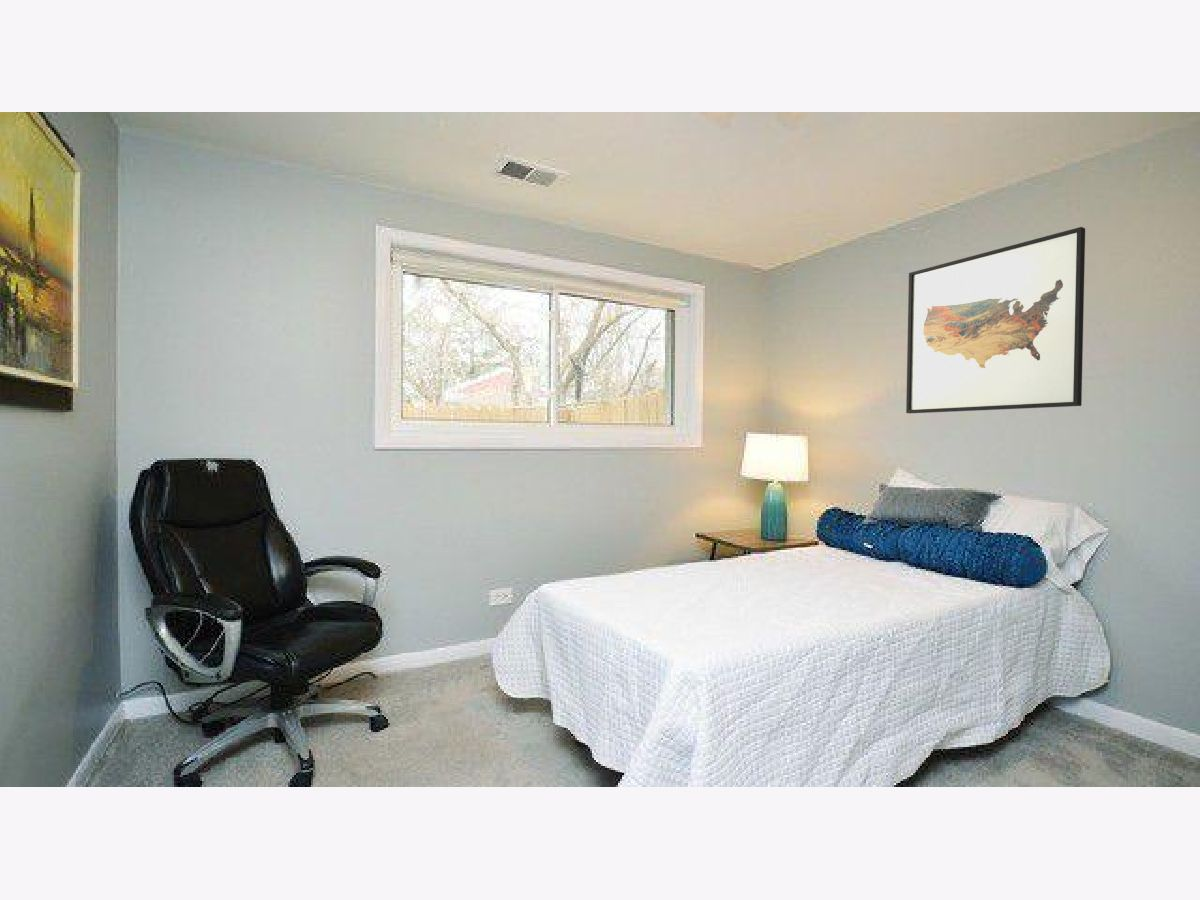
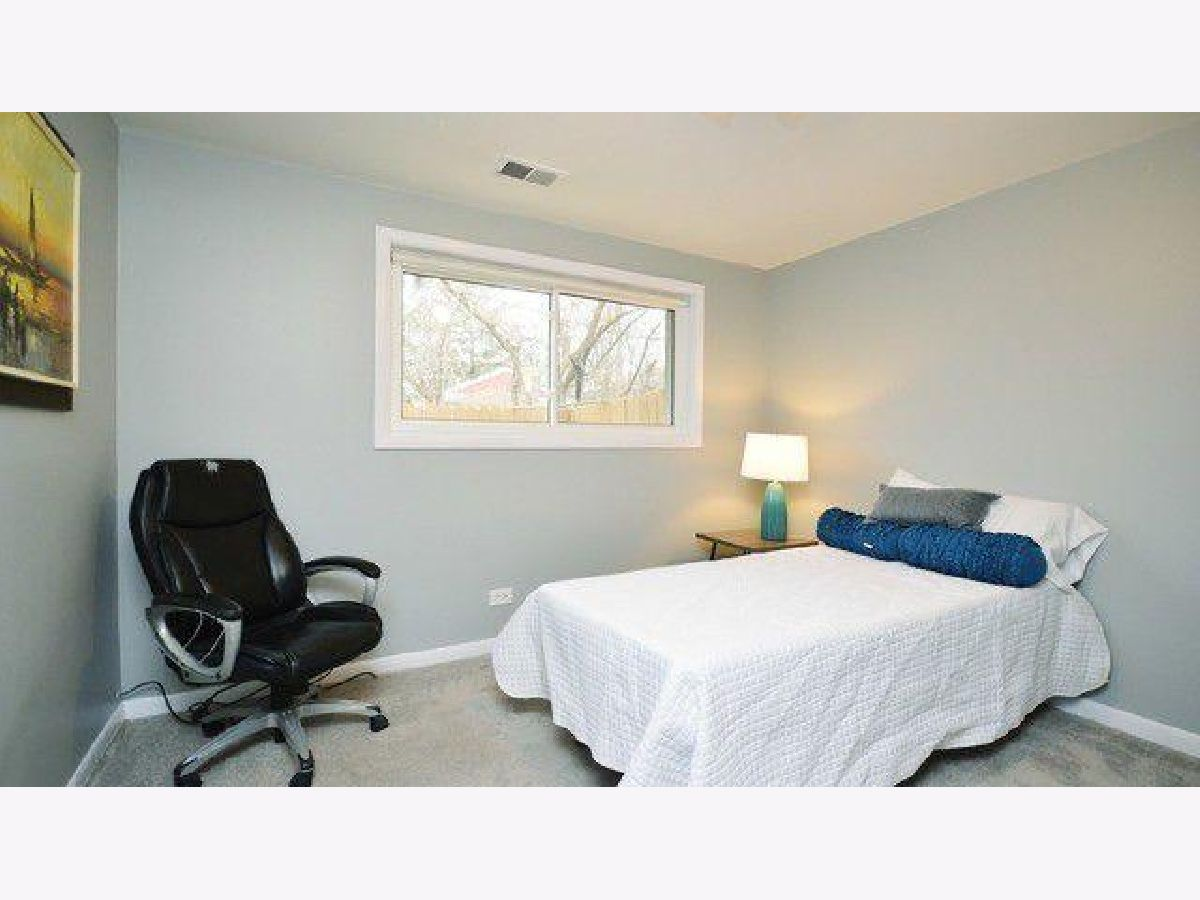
- wall art (985, 331)
